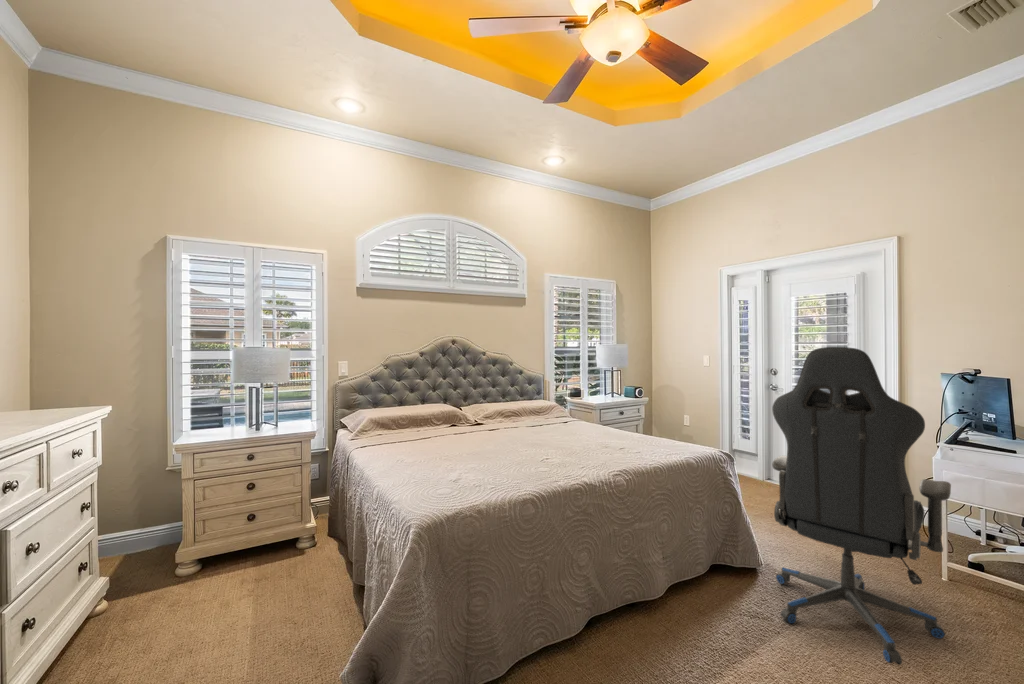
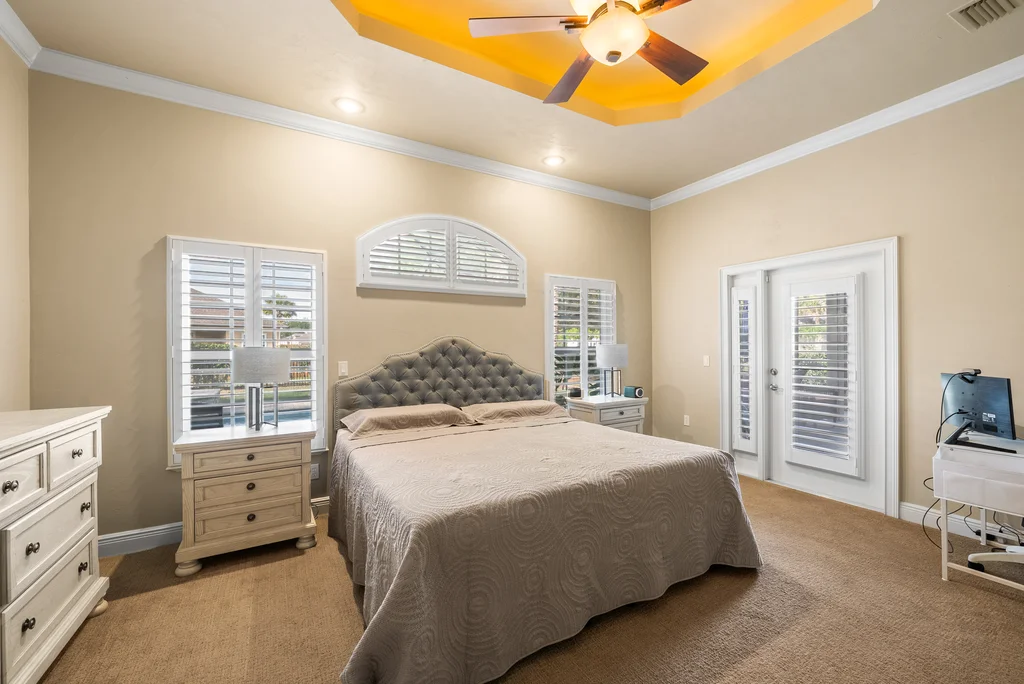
- chair (849, 479)
